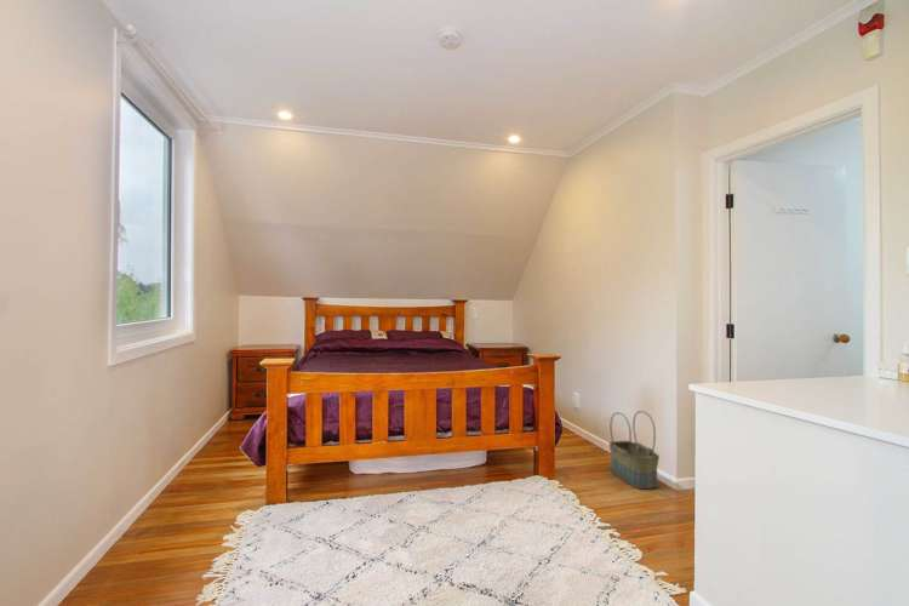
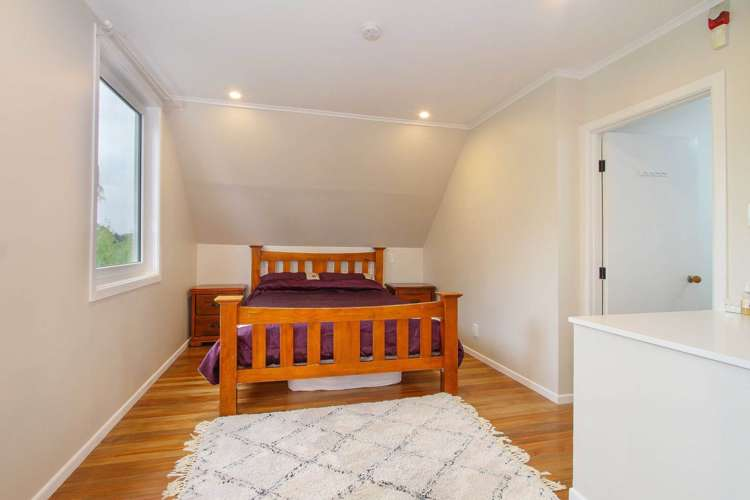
- basket (633, 445)
